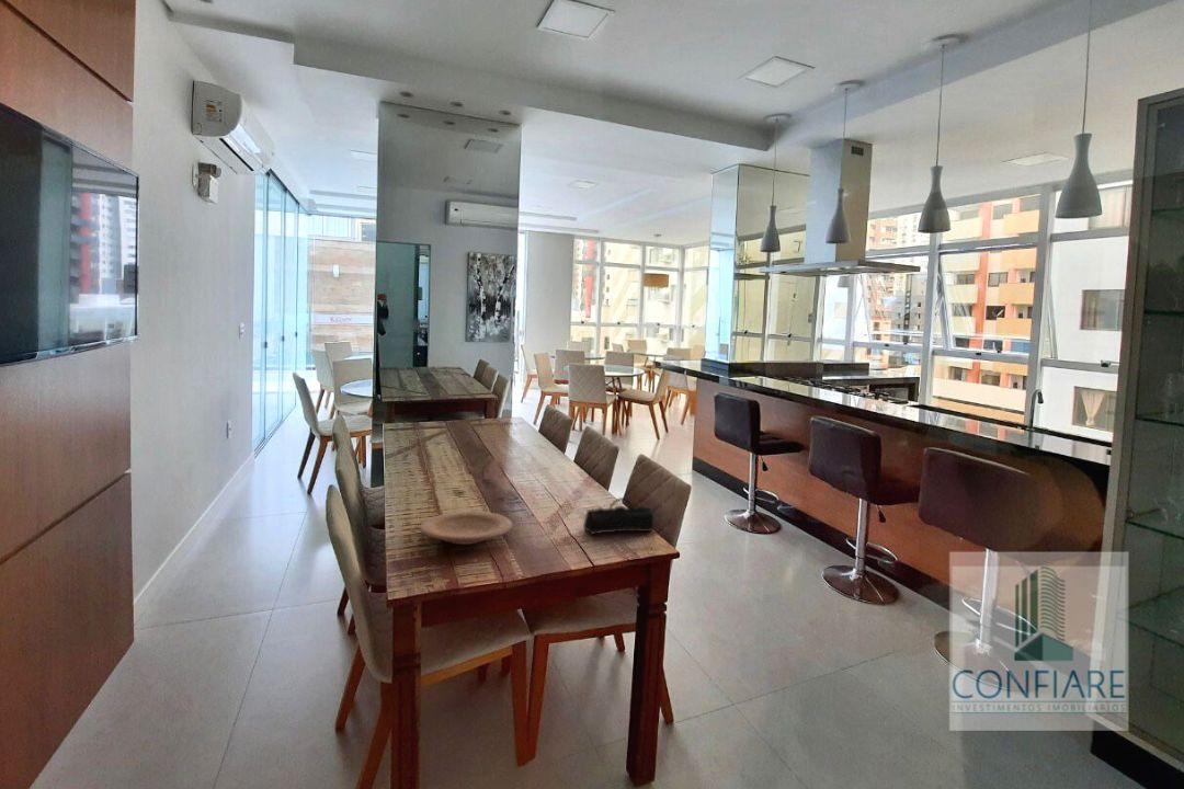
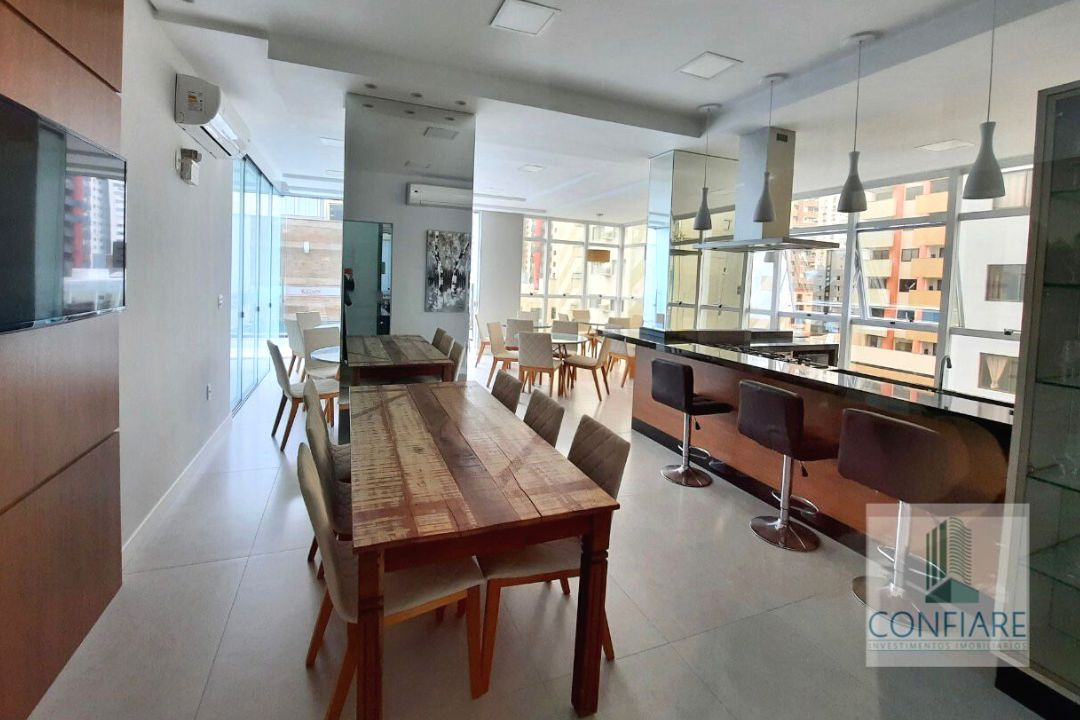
- pencil case (619, 514)
- plate (466, 530)
